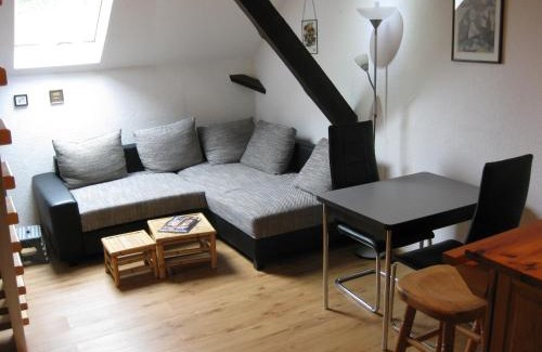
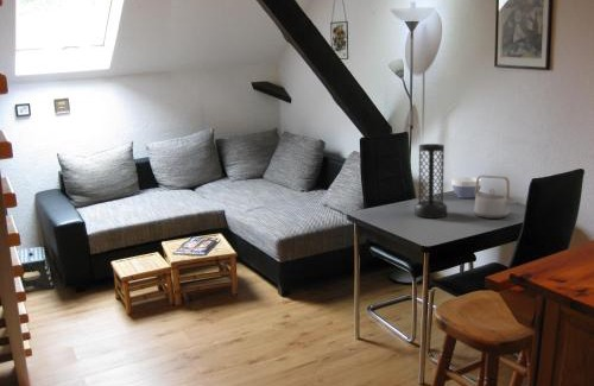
+ teapot (495, 196)
+ bowl (466, 188)
+ vase (430, 179)
